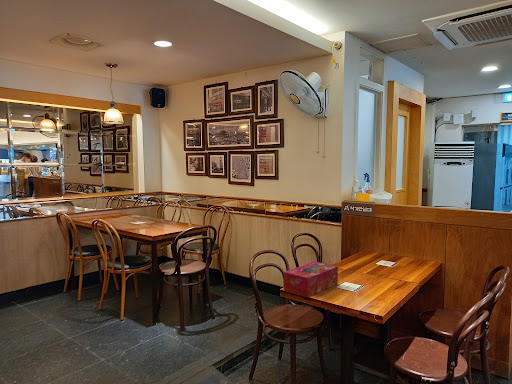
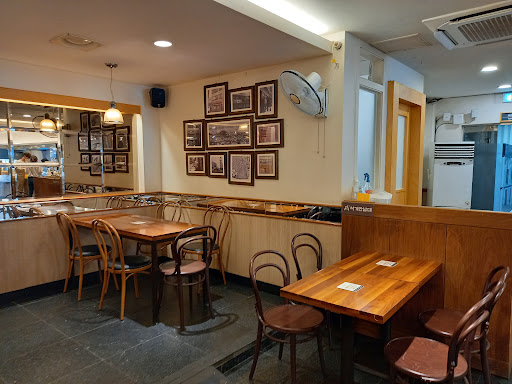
- tissue box (311, 278)
